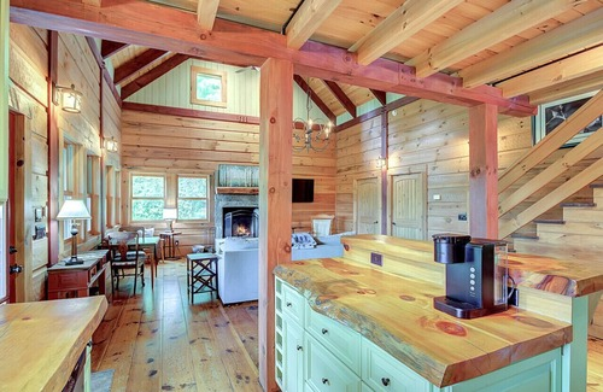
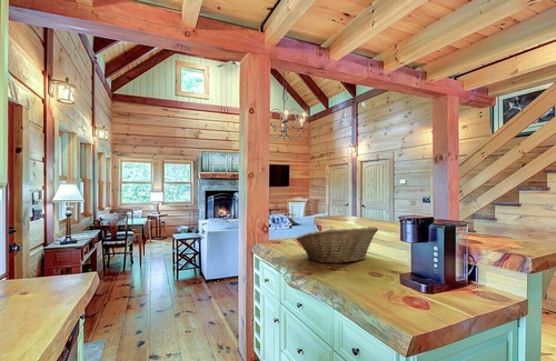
+ fruit basket (337, 240)
